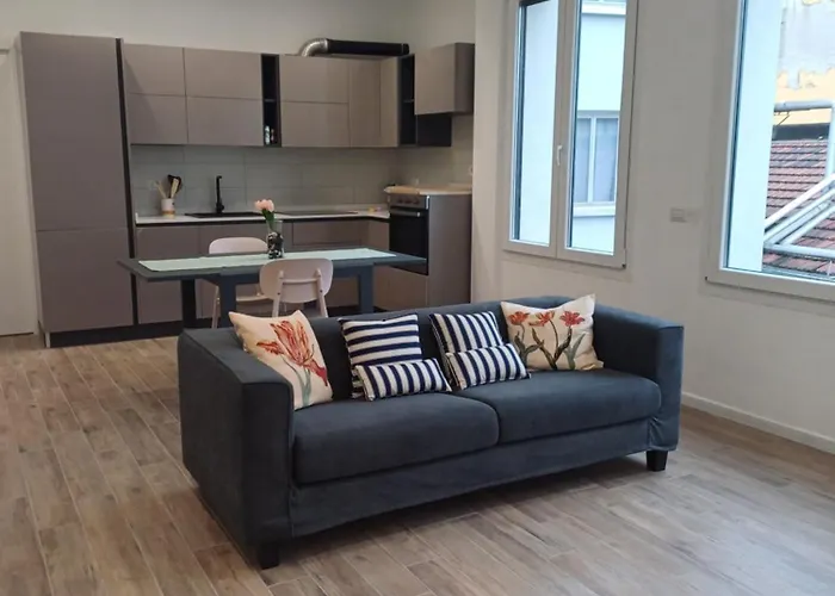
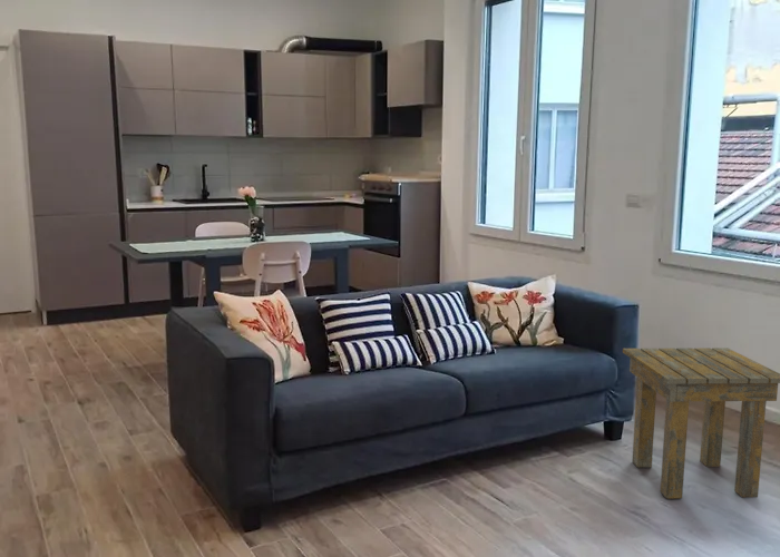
+ side table (702, 424)
